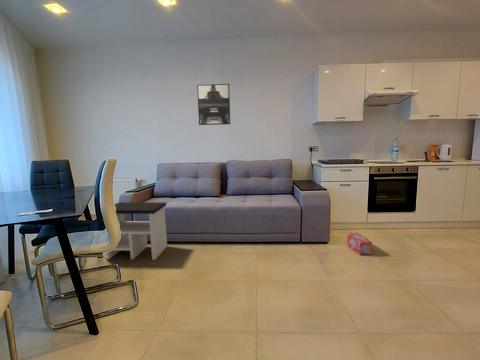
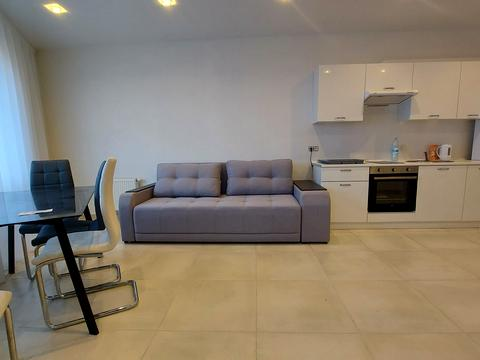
- wall art (214, 104)
- side table (136, 229)
- box (358, 243)
